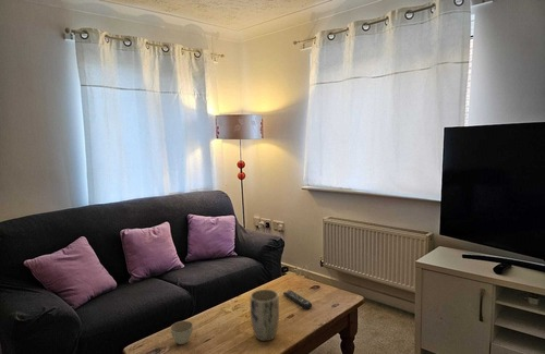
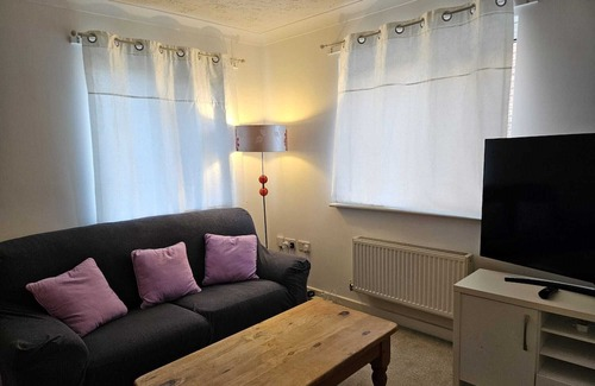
- remote control (296, 298)
- plant pot (264, 315)
- flower pot (182, 333)
